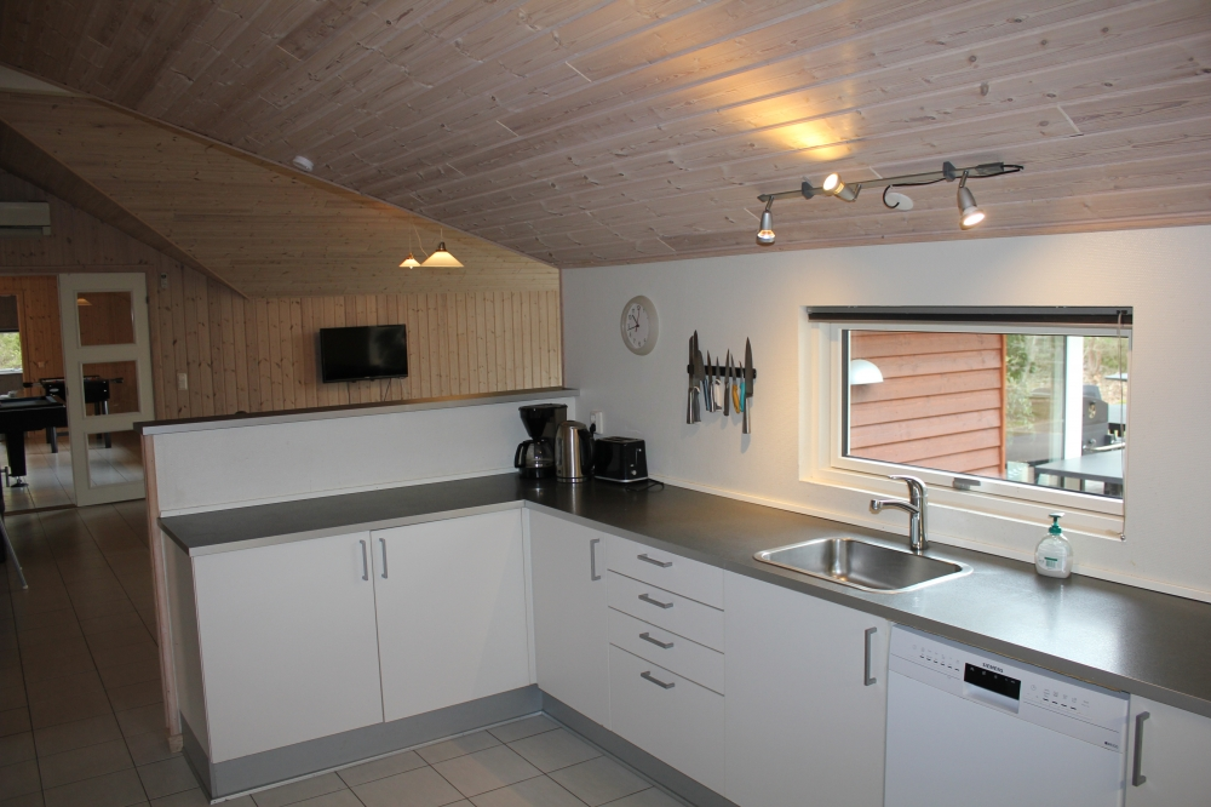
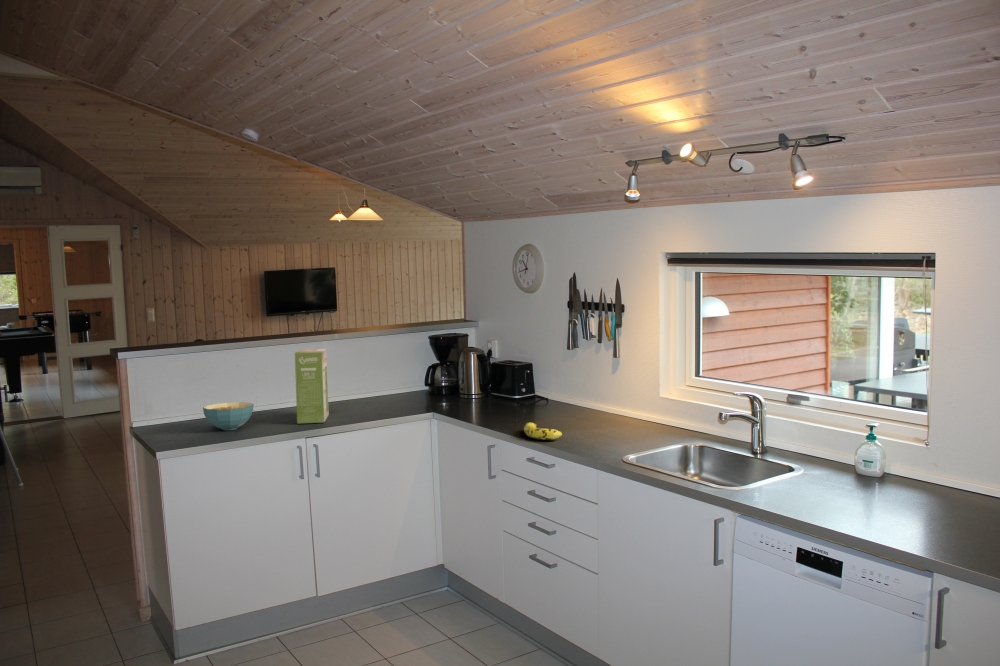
+ food box (312, 384)
+ fruit (543, 430)
+ cereal bowl (229, 417)
